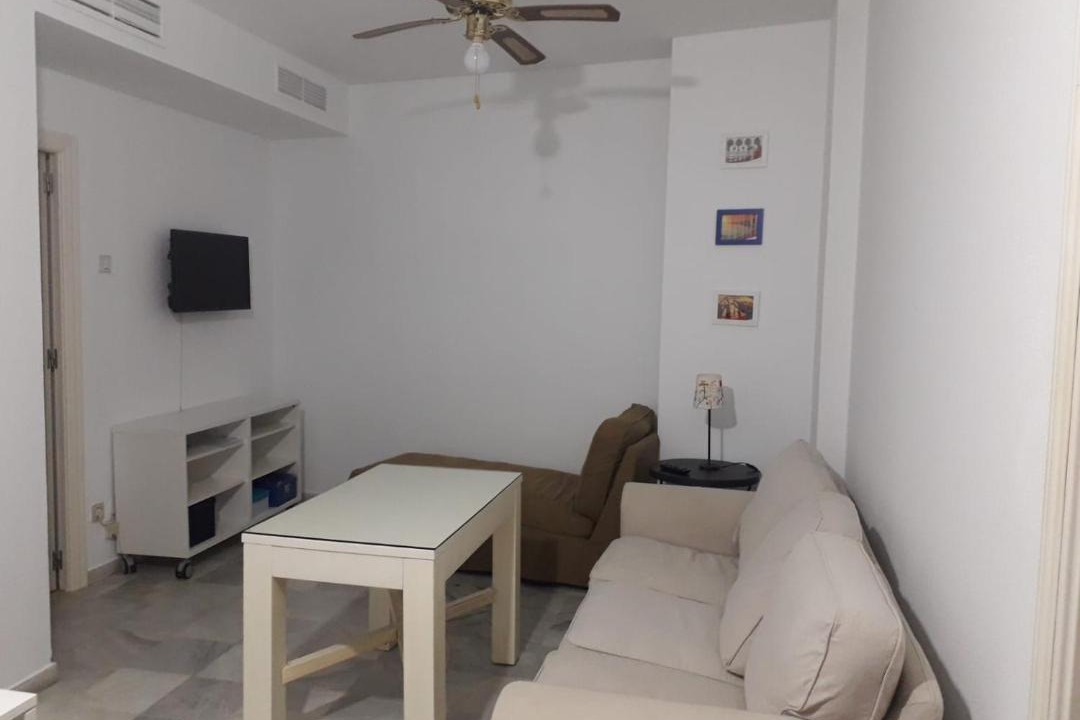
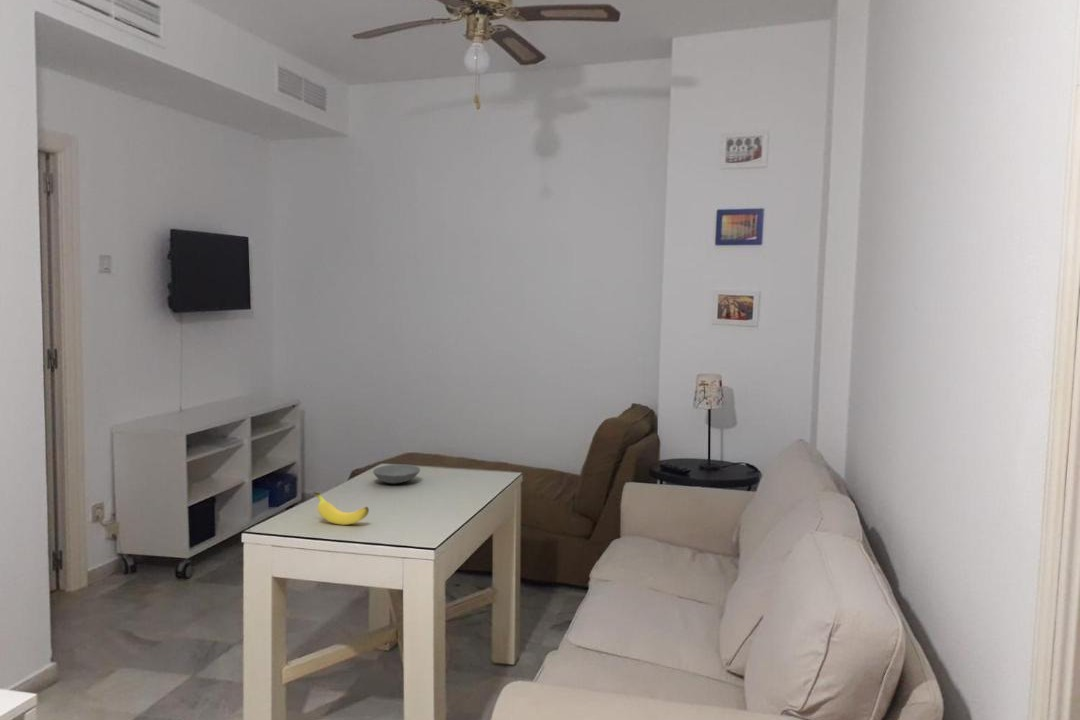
+ banana (338, 510)
+ bowl (396, 475)
